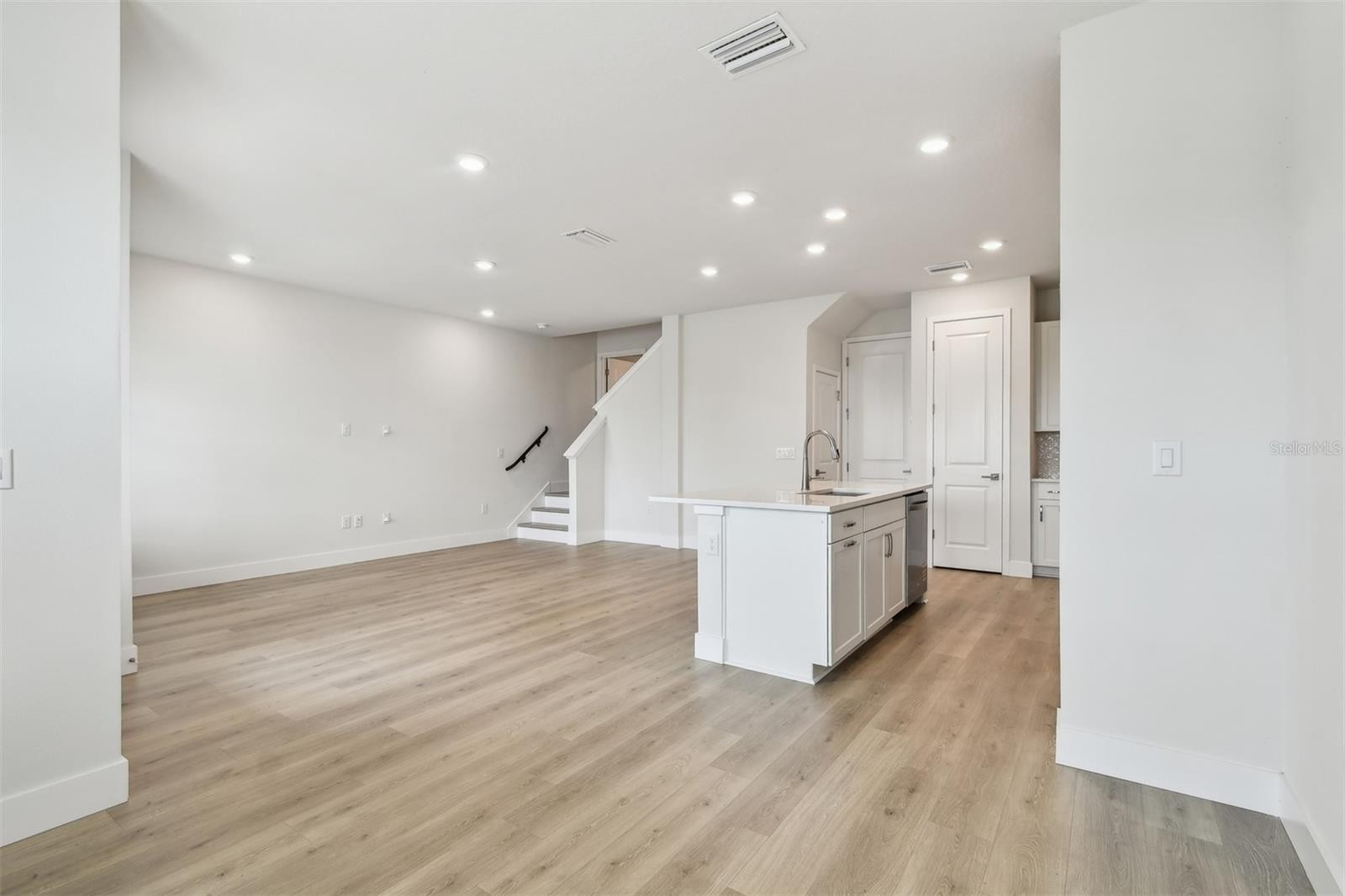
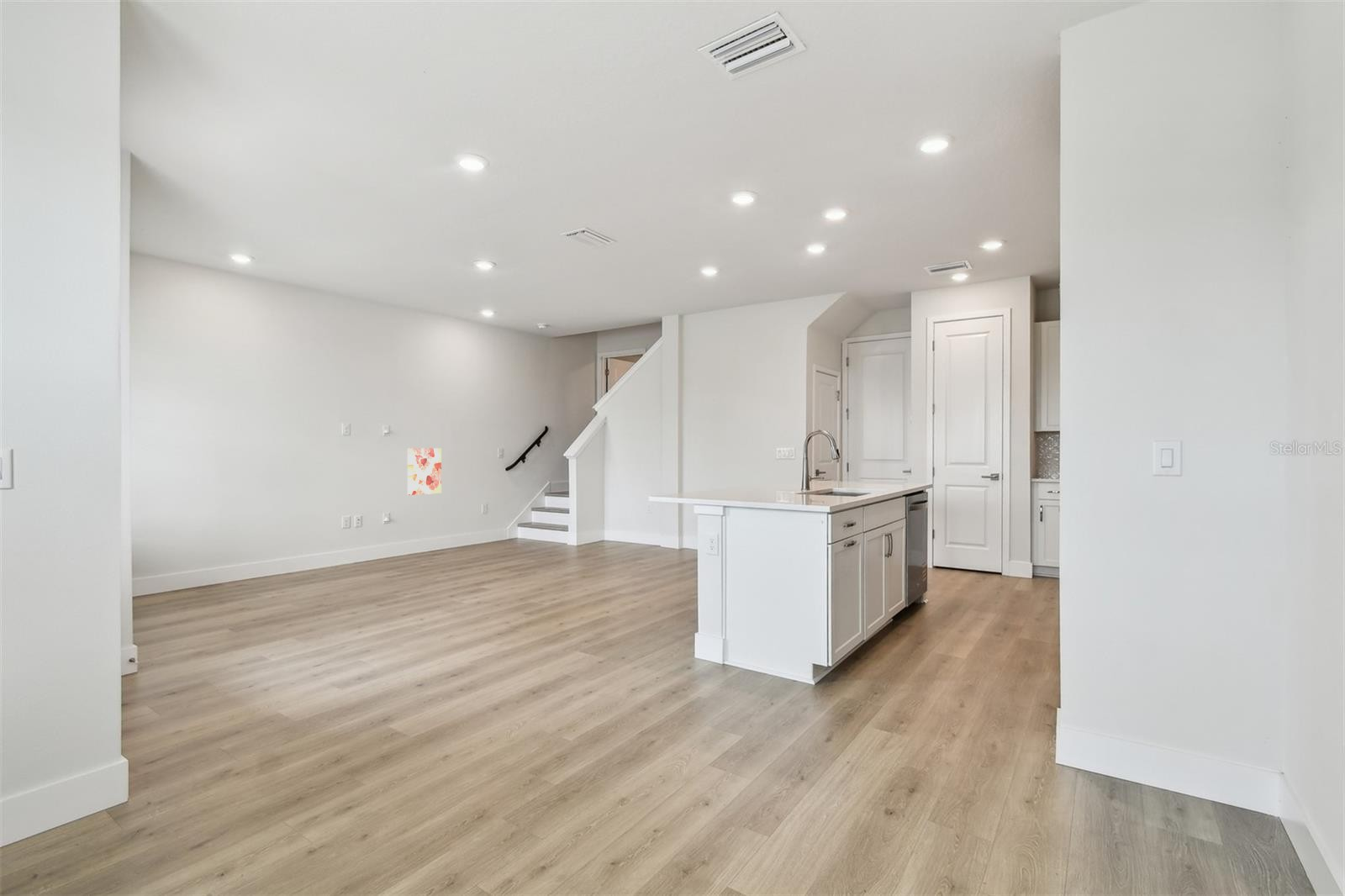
+ wall art (425, 471)
